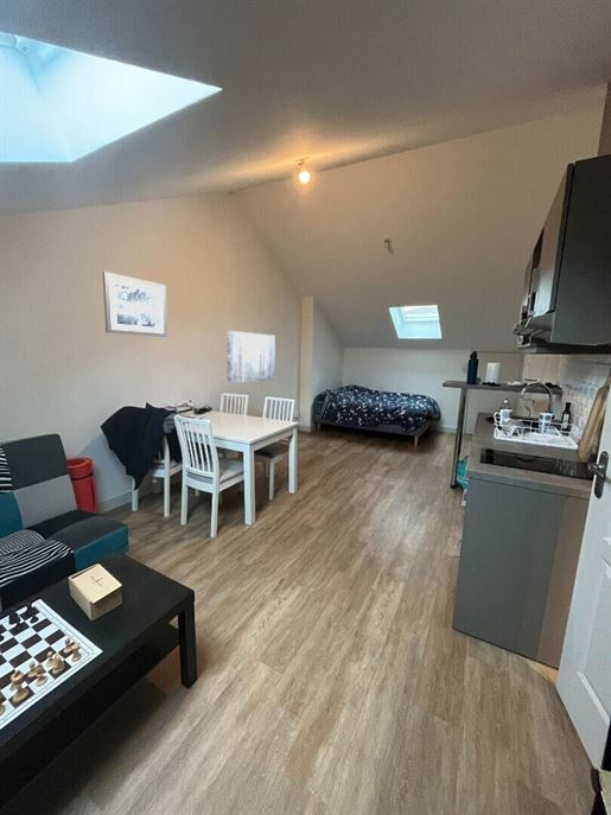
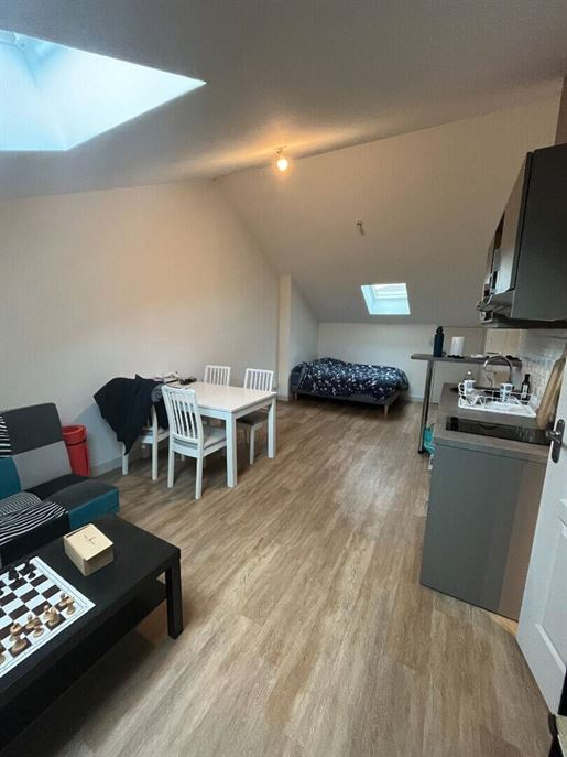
- wall art (253, 357)
- wall art (138, 307)
